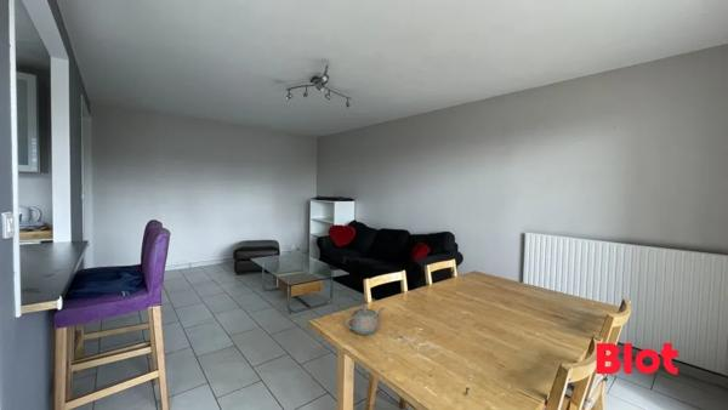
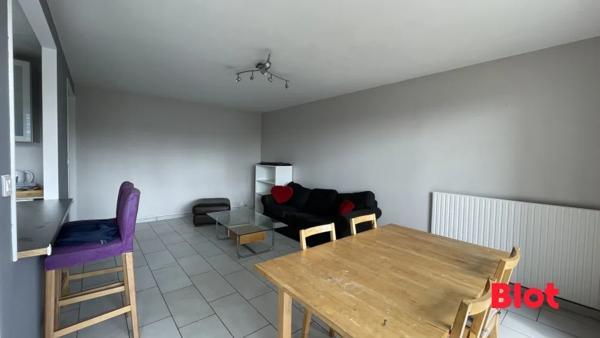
- teapot (365, 318)
